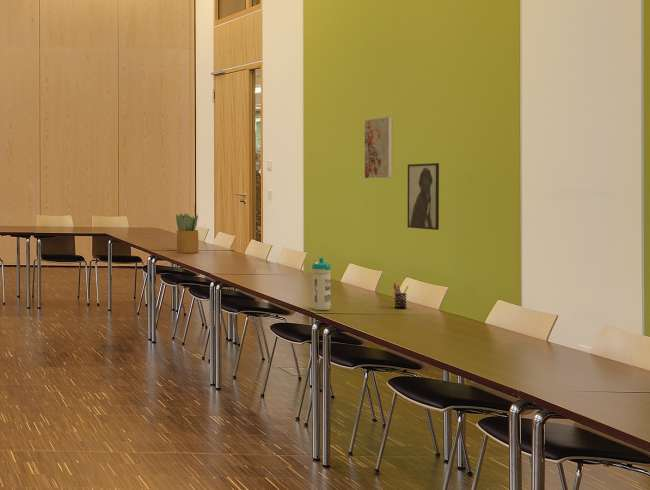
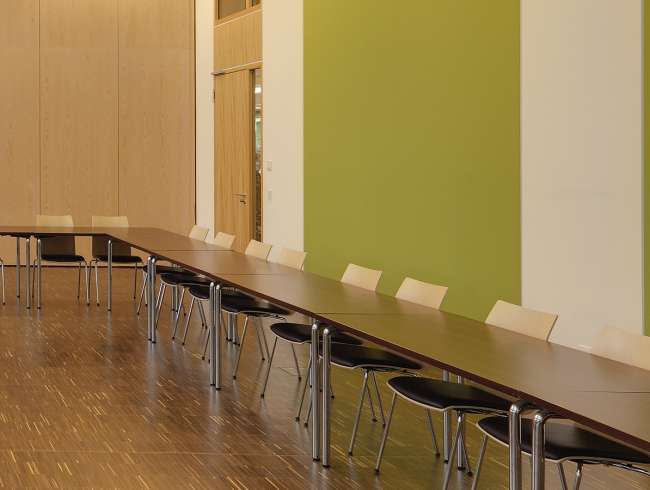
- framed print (378, 148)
- pen holder (399, 295)
- water bottle (321, 283)
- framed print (422, 196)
- potted plant (187, 232)
